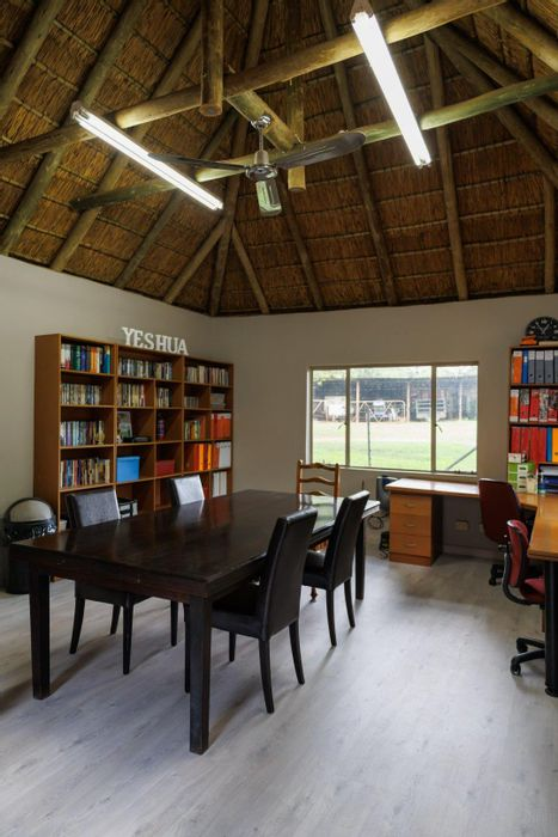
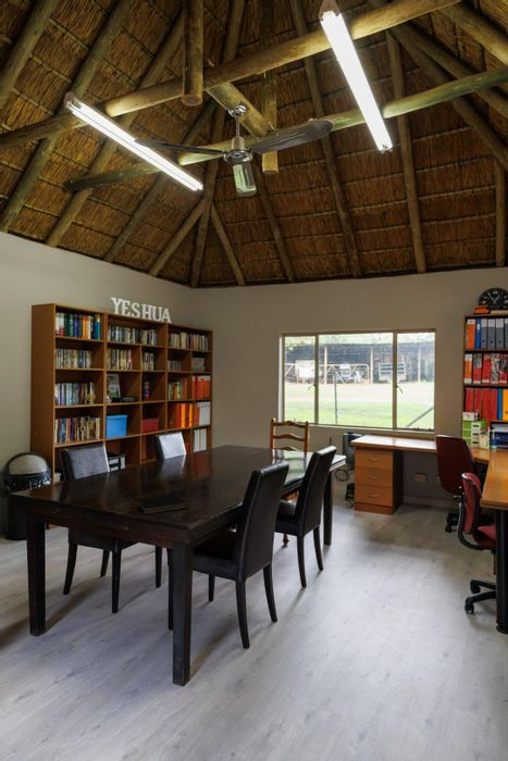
+ notepad (161, 502)
